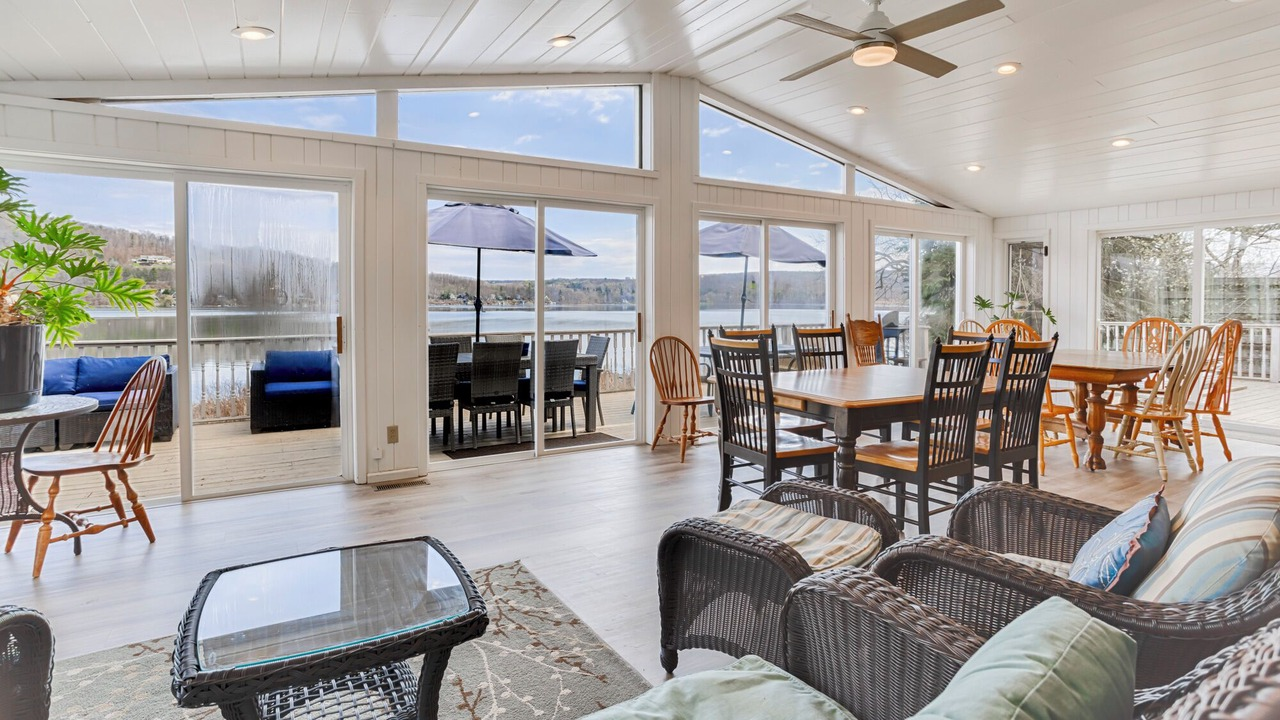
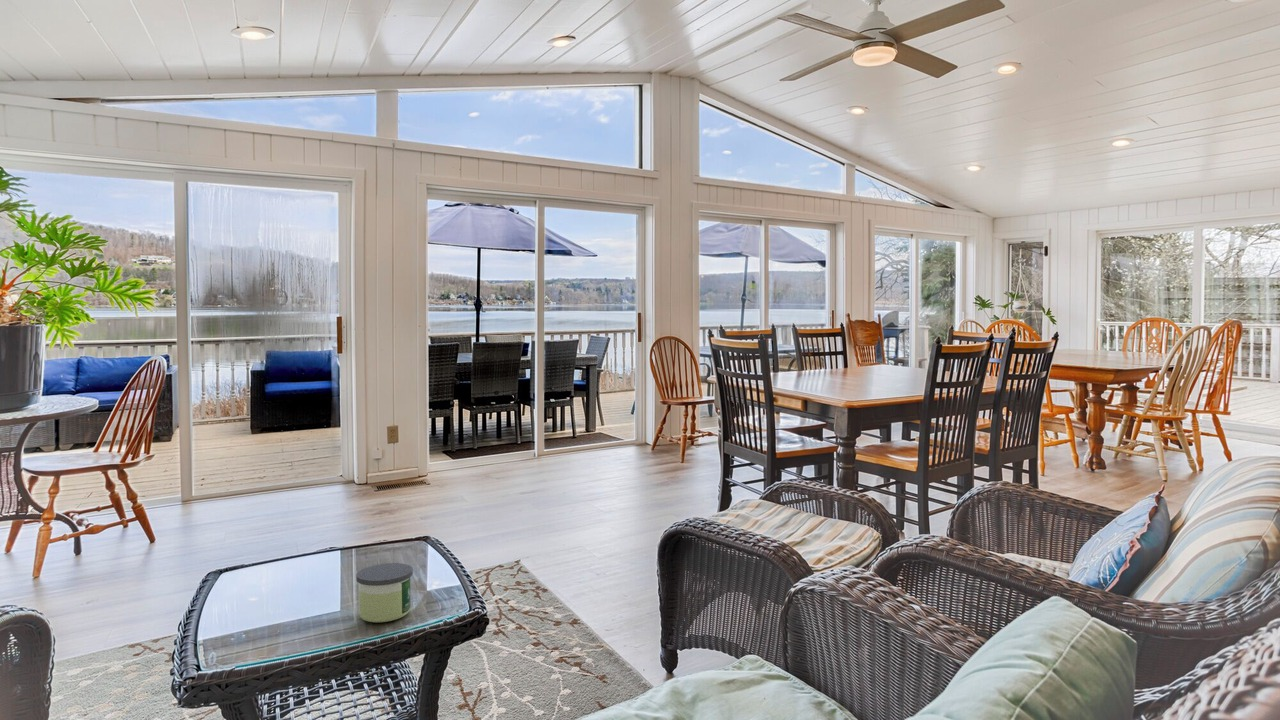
+ candle (385, 592)
